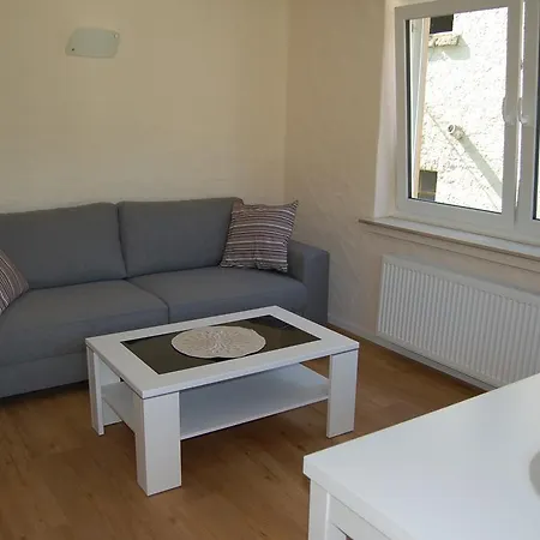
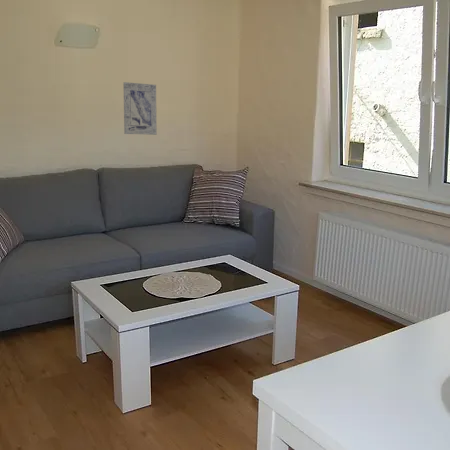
+ wall art (140, 109)
